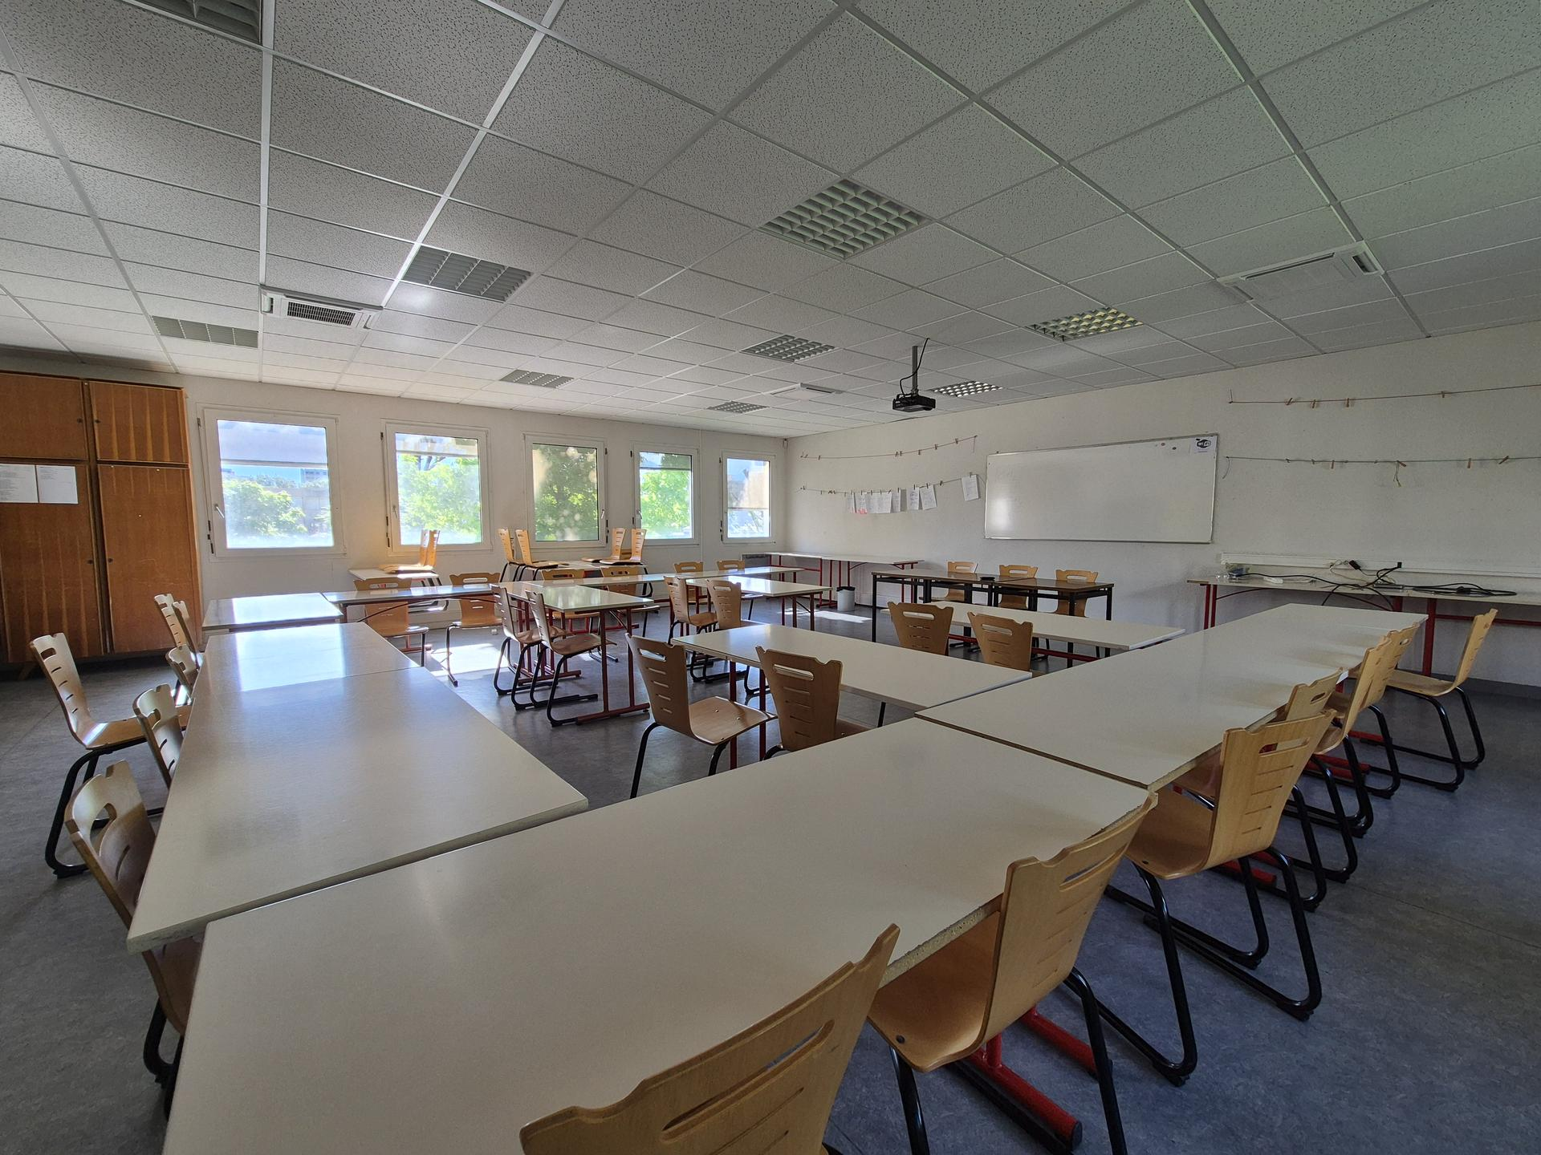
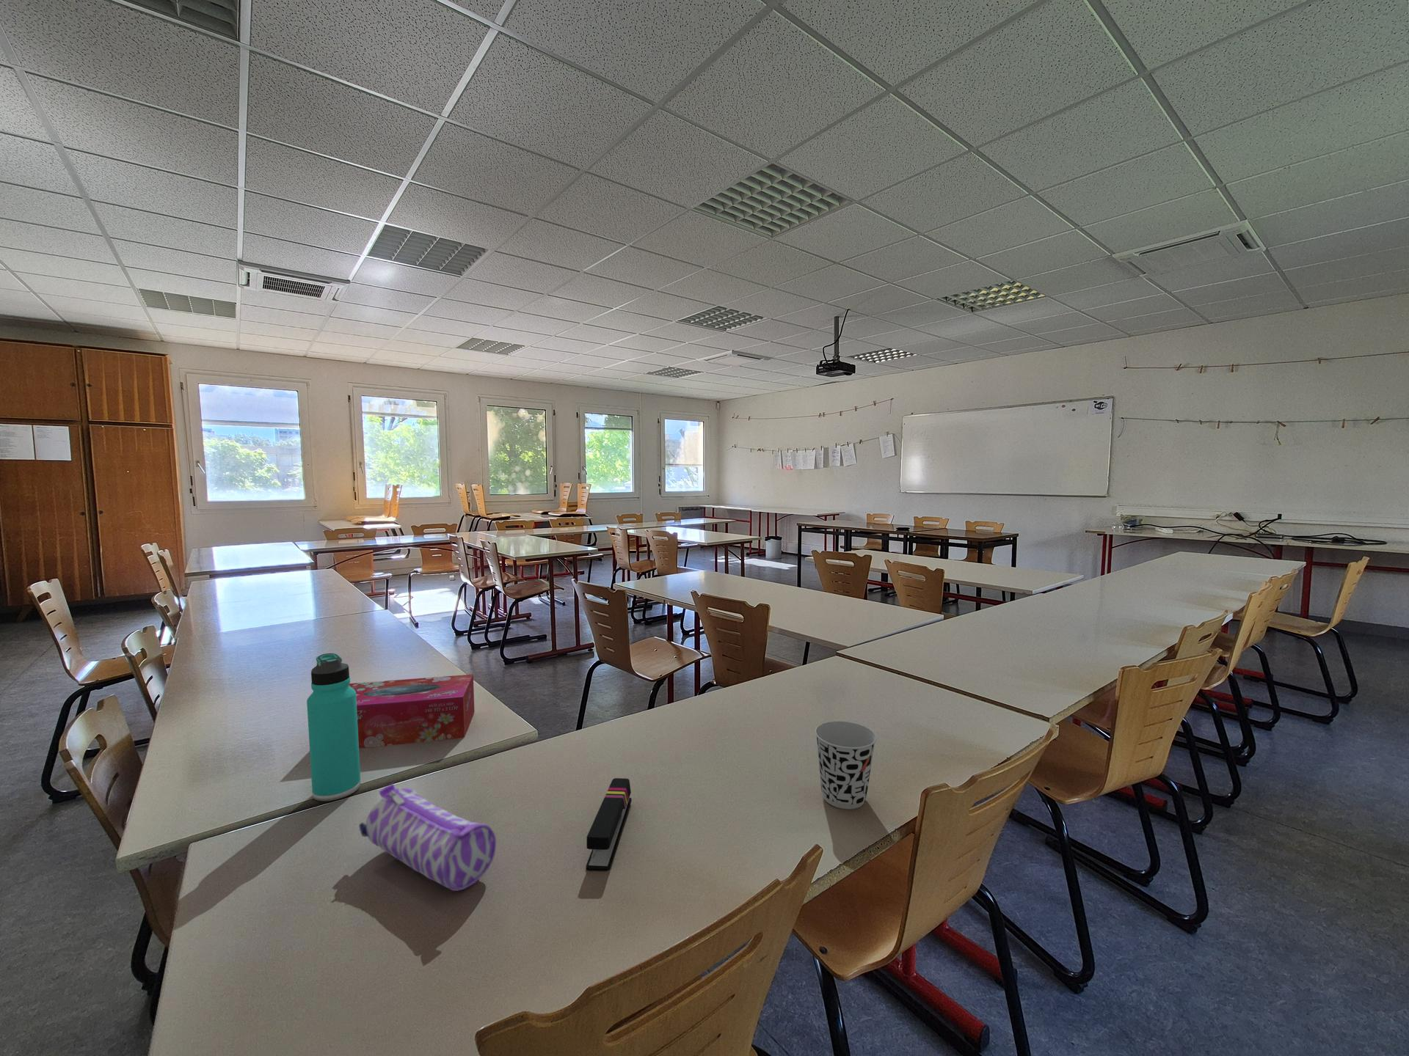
+ tissue box (404, 710)
+ stapler (610, 816)
+ thermos bottle (333, 724)
+ cup (844, 765)
+ pencil case (429, 832)
